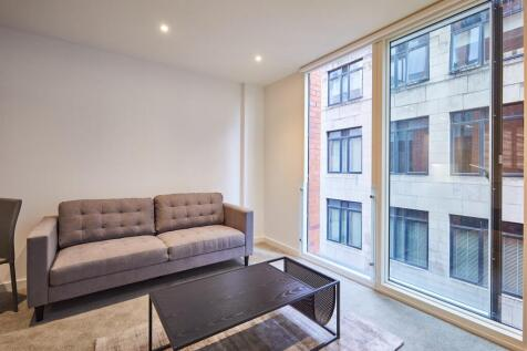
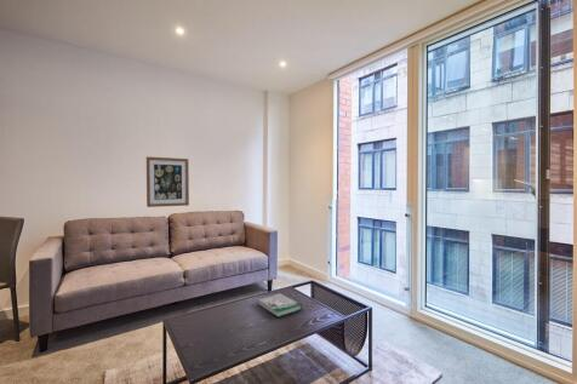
+ wall art (167, 182)
+ book (279, 304)
